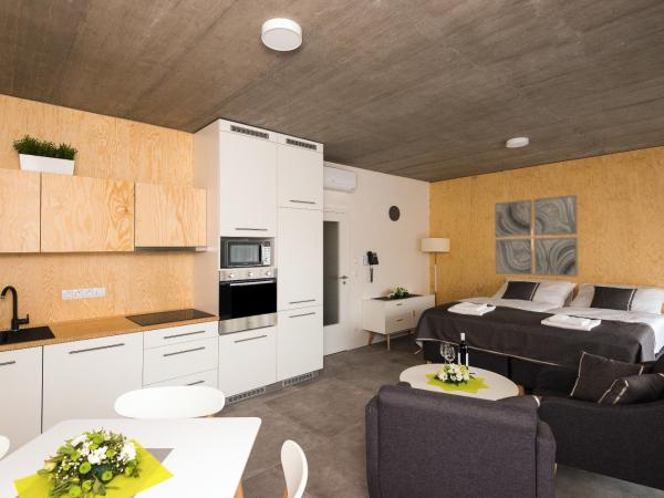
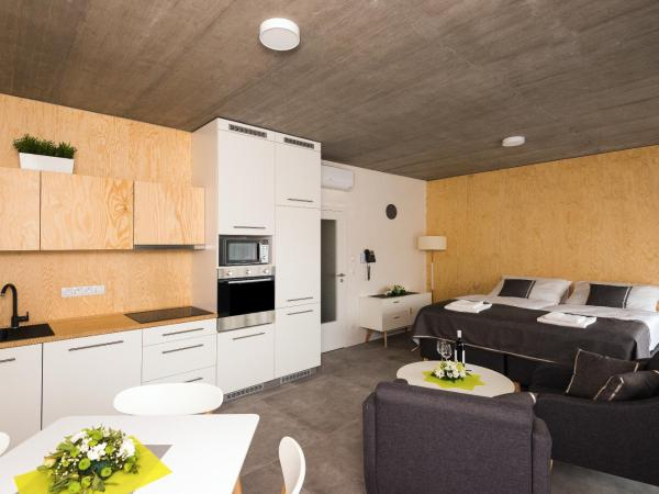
- wall art (531, 238)
